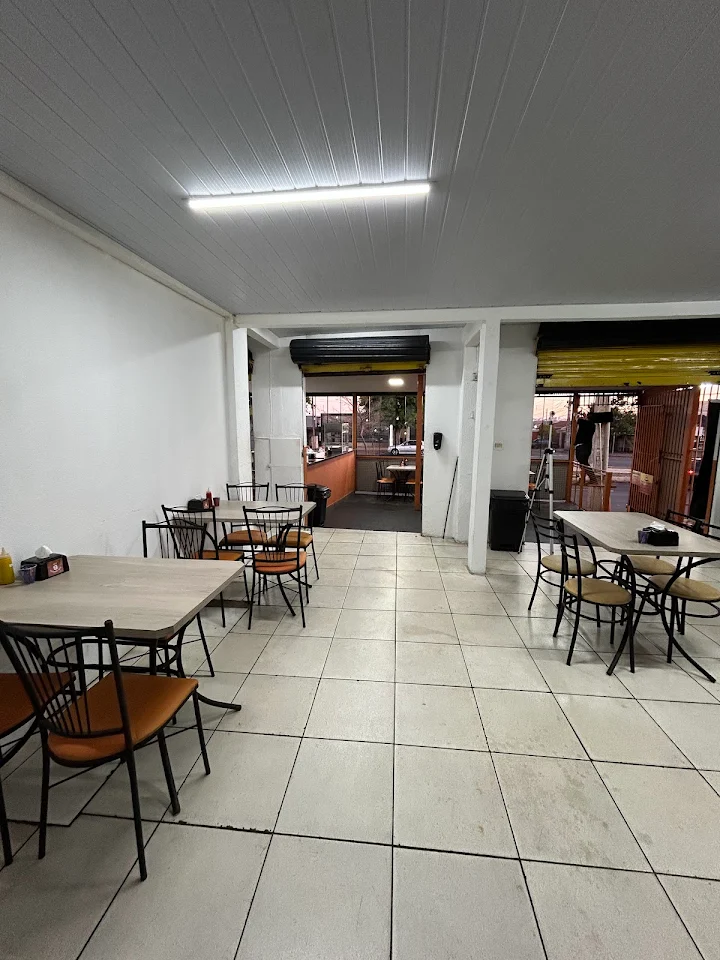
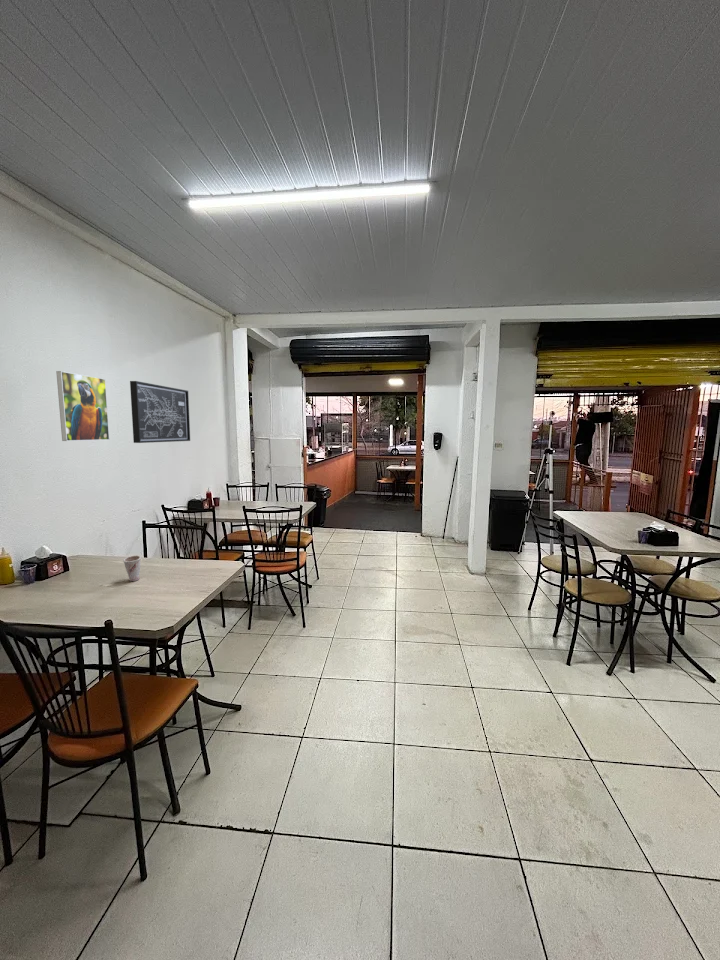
+ cup (132, 569)
+ wall art (163, 414)
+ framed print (85, 408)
